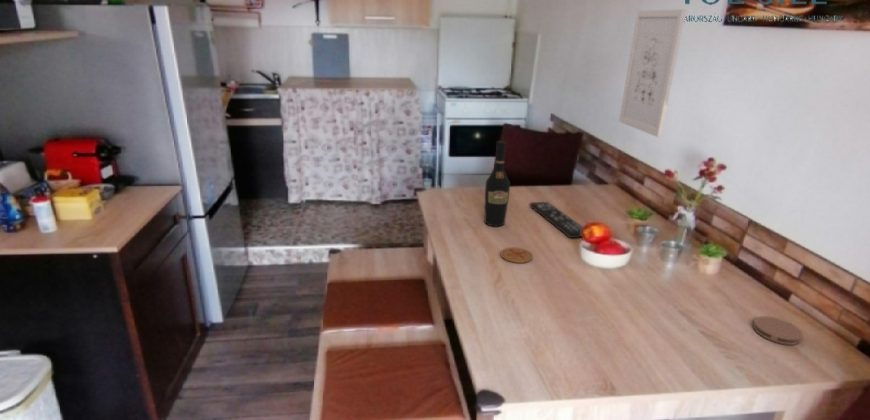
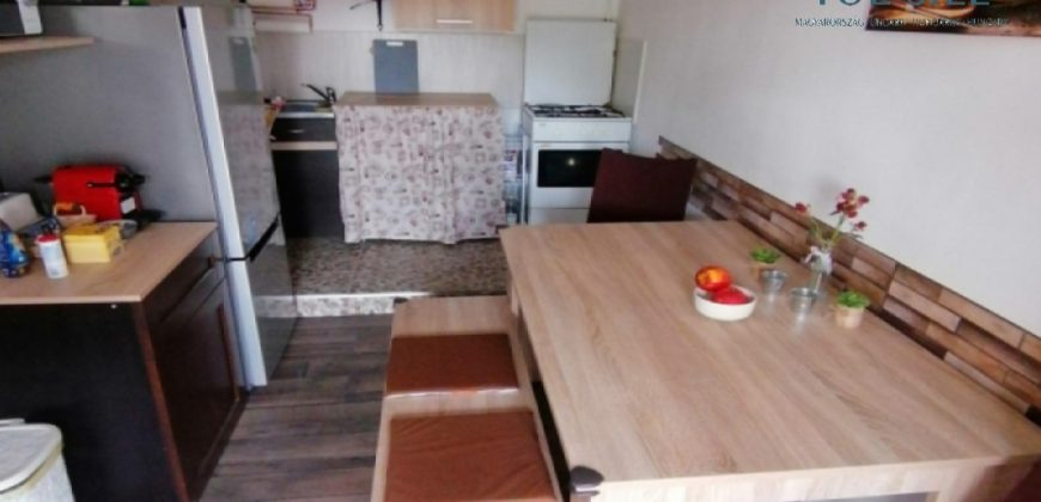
- coaster (777, 330)
- remote control (557, 217)
- coaster (516, 254)
- wall art (648, 71)
- wine bottle (497, 183)
